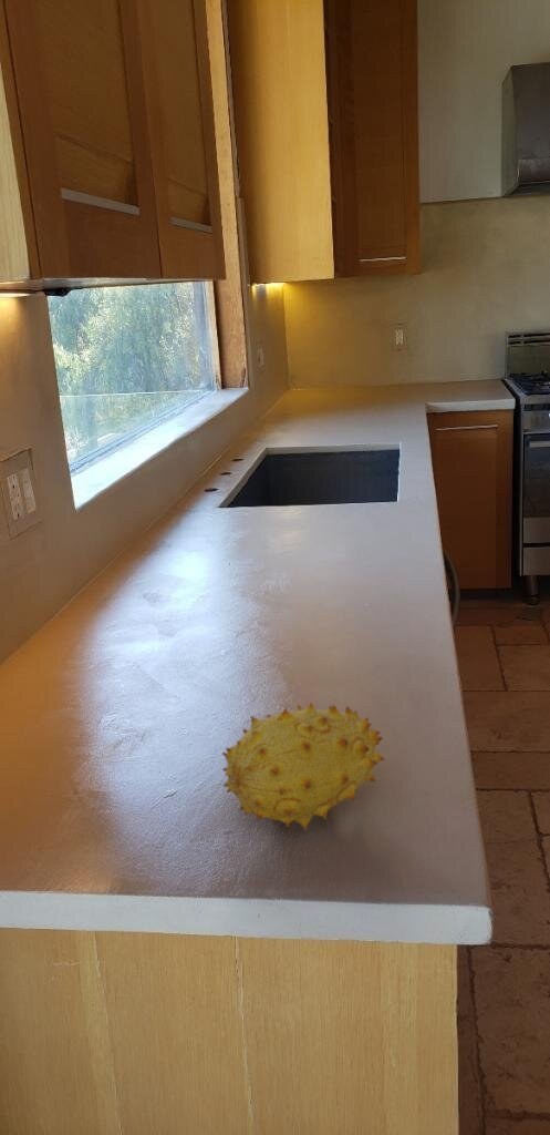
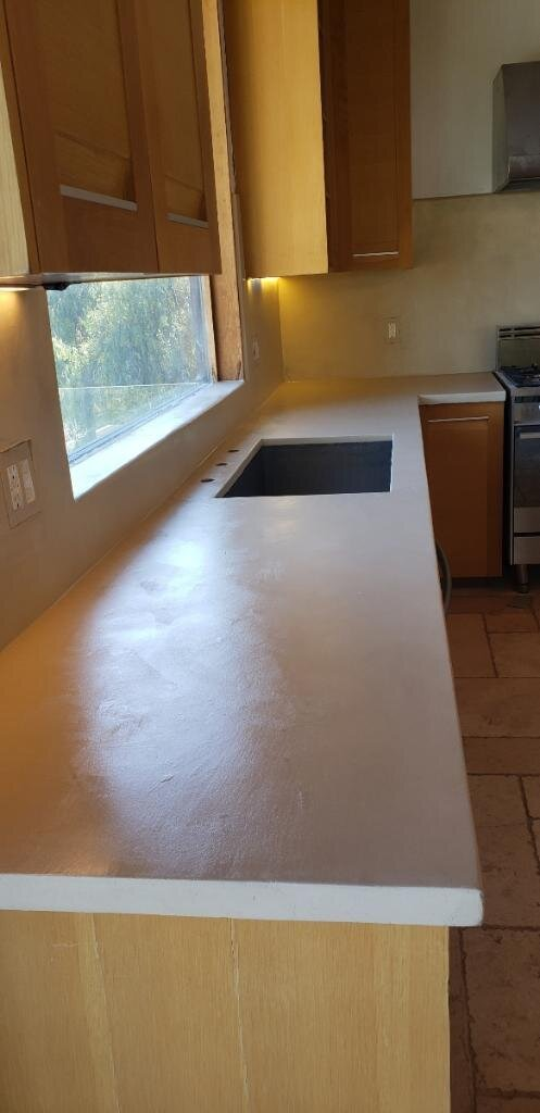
- fruit (304, 757)
